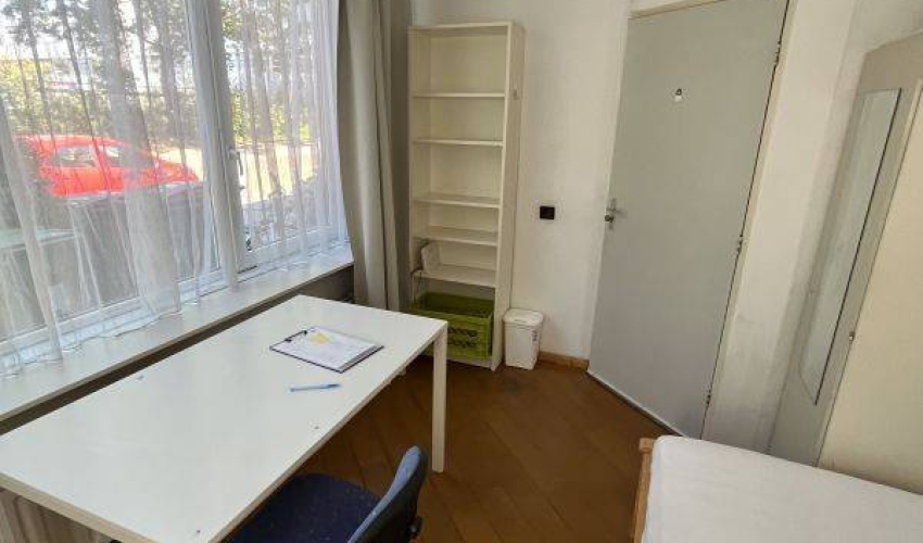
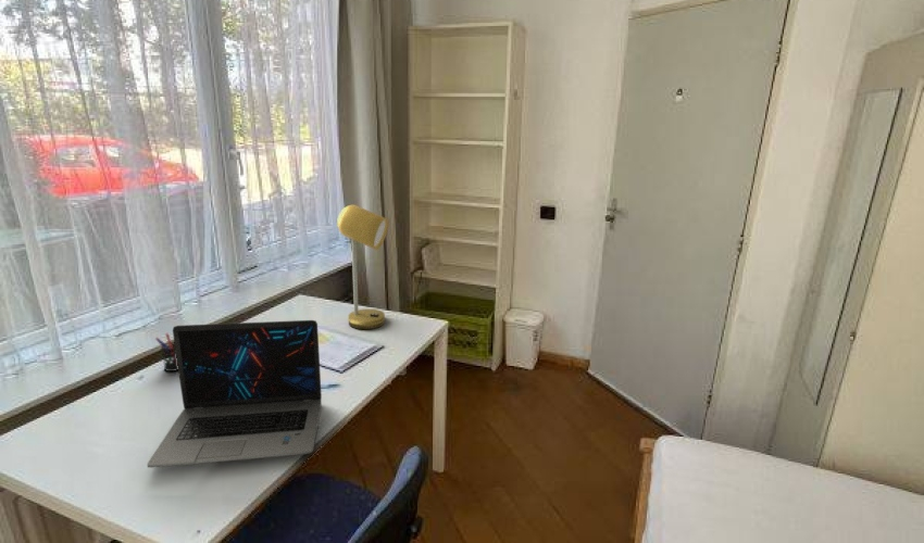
+ pen holder (174, 349)
+ laptop (239, 389)
+ desk lamp (355, 265)
